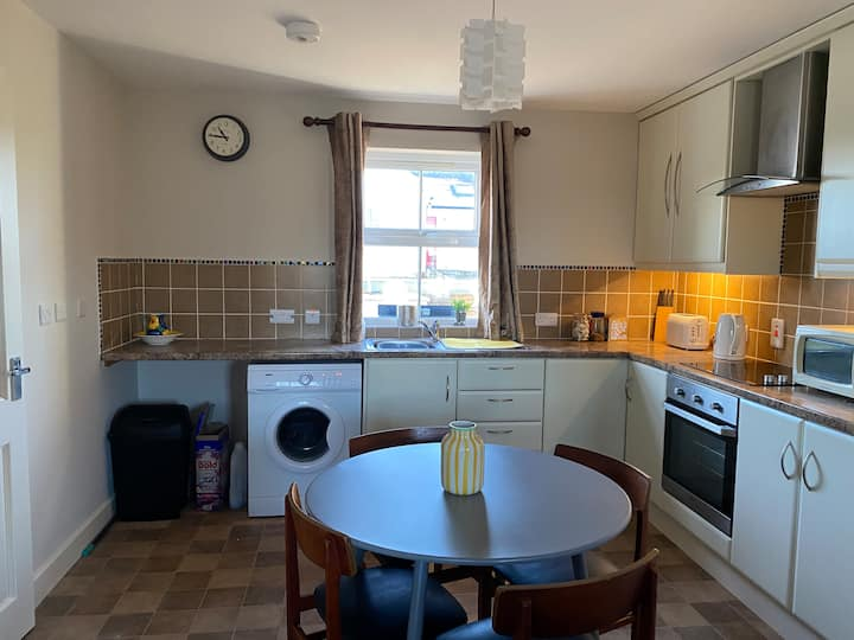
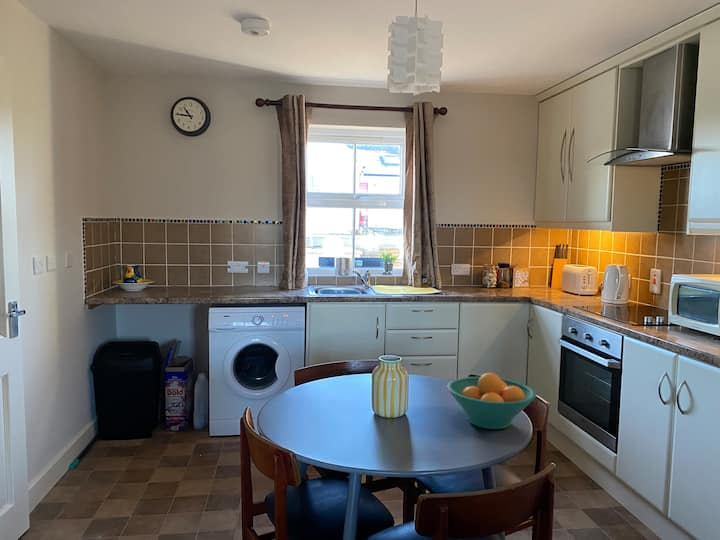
+ fruit bowl (490, 398)
